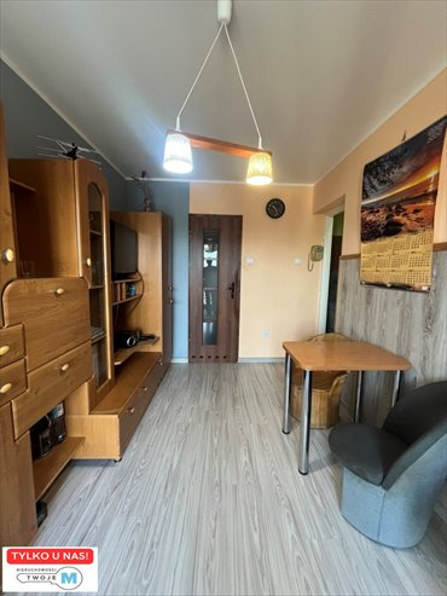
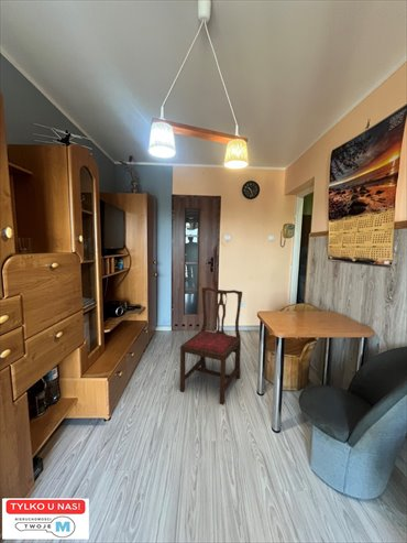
+ dining chair (212, 338)
